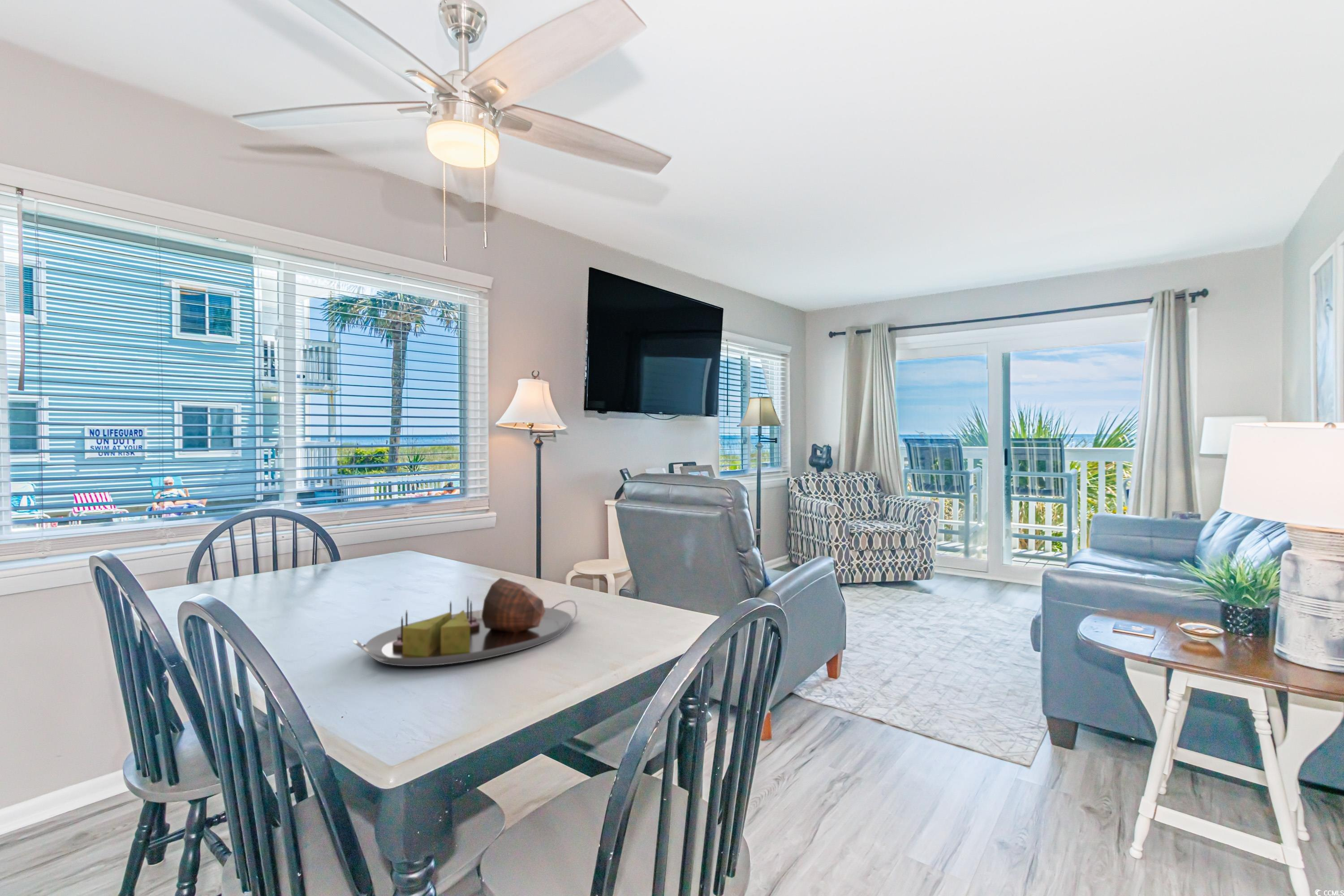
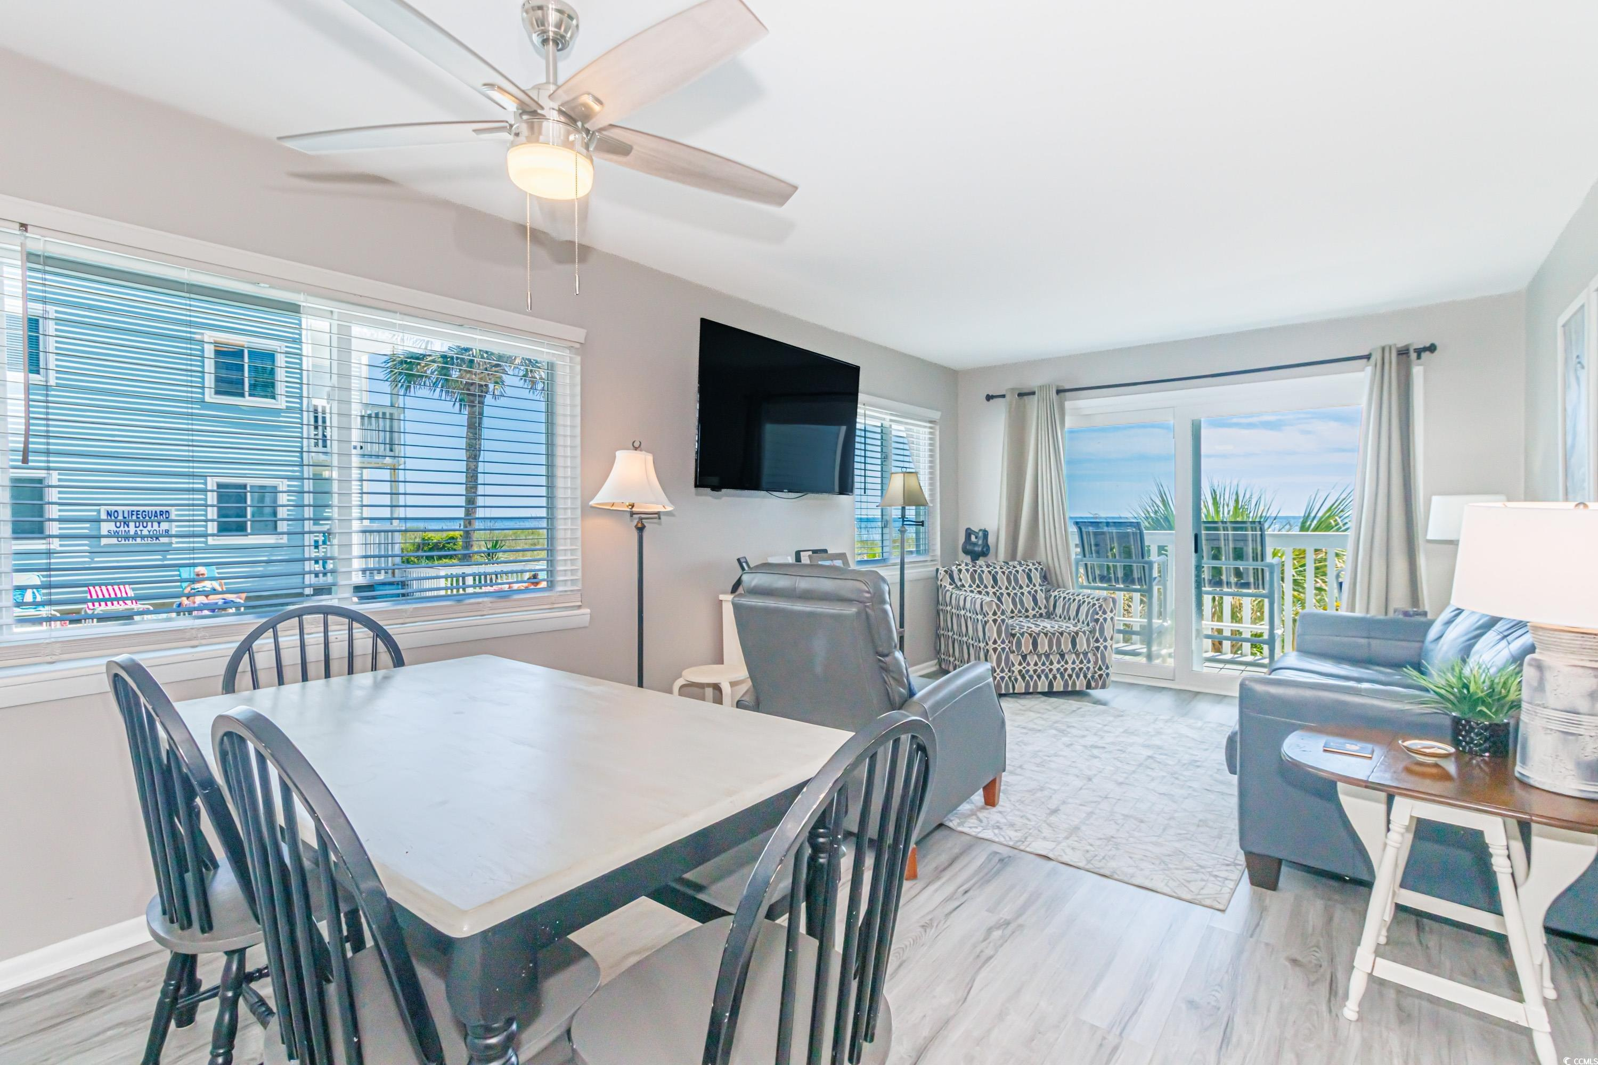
- serving tray (476, 611)
